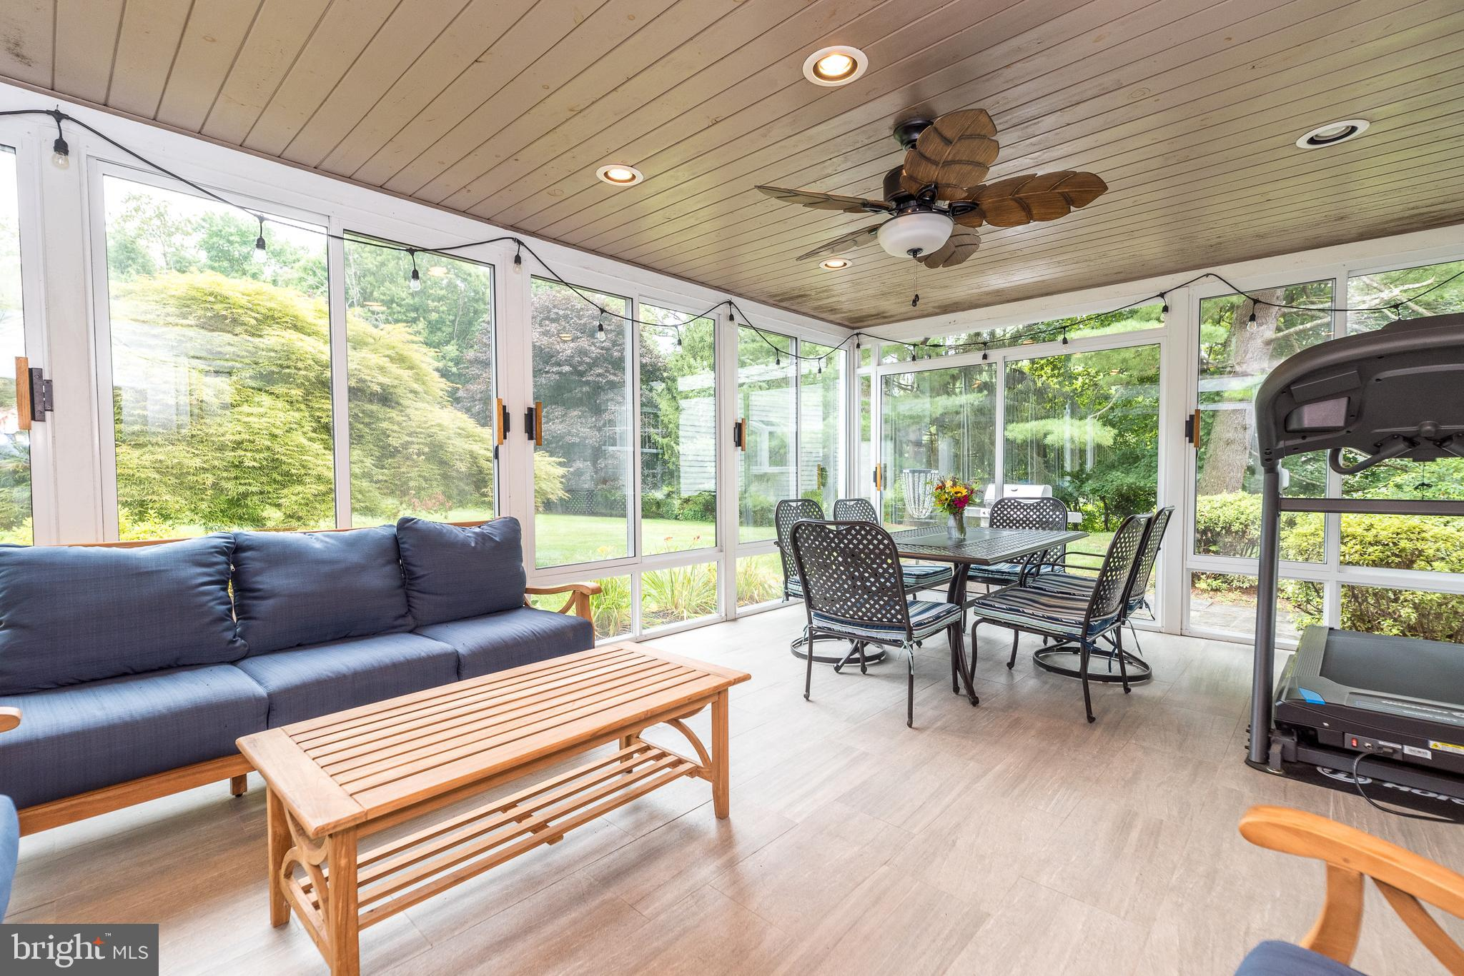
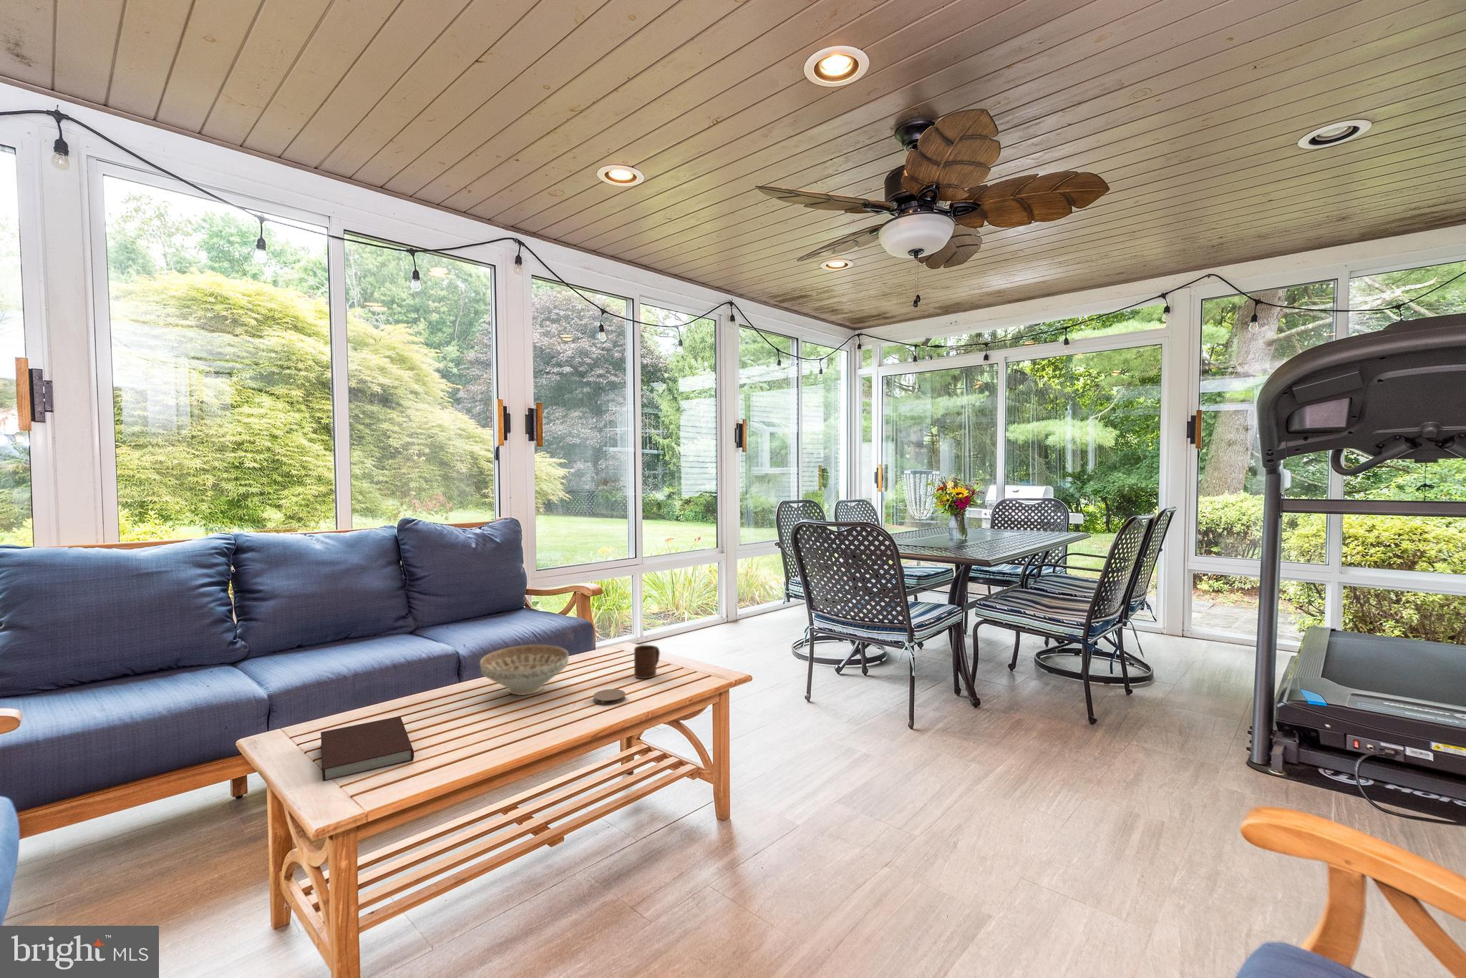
+ decorative bowl (525, 673)
+ cup (646, 660)
+ notebook (366, 746)
+ coaster (609, 696)
